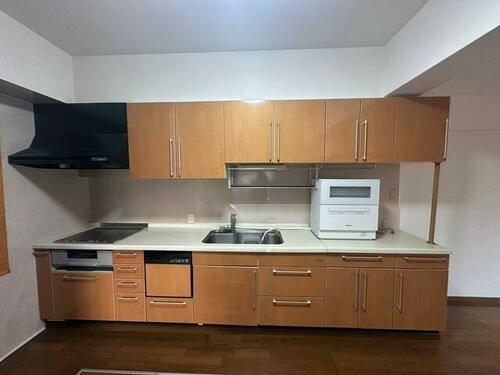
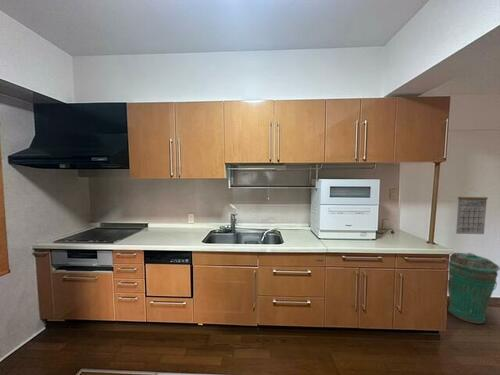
+ calendar (471, 211)
+ trash can (468, 284)
